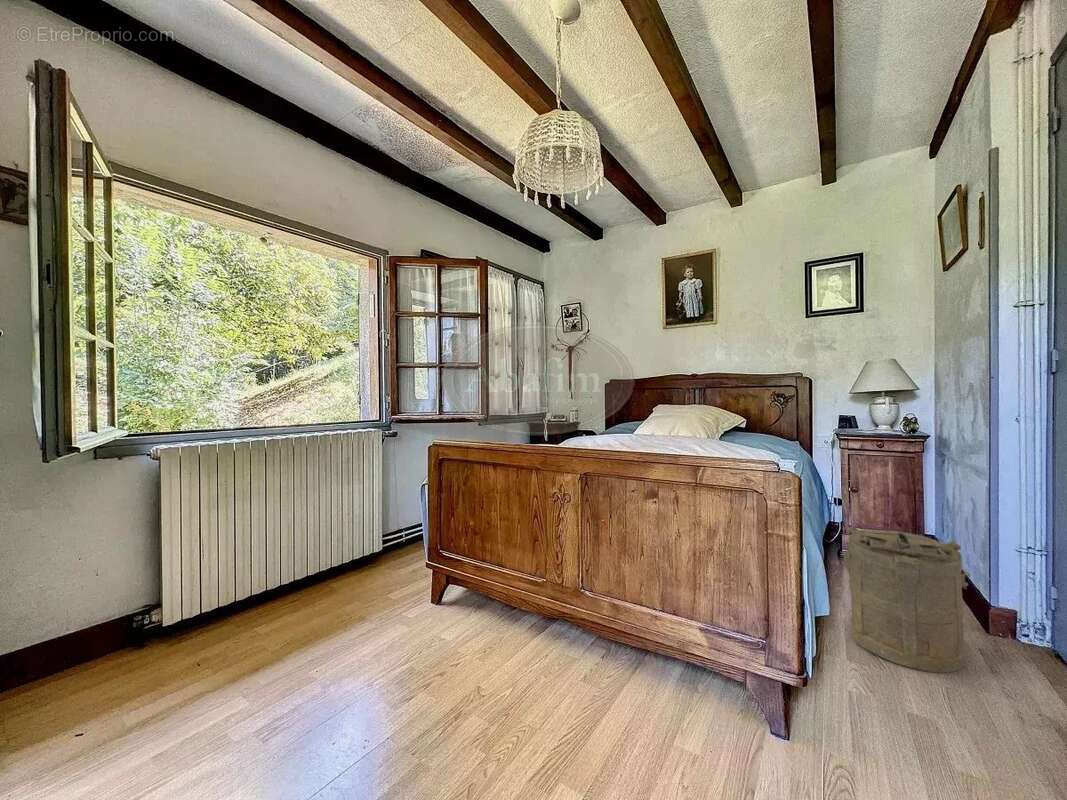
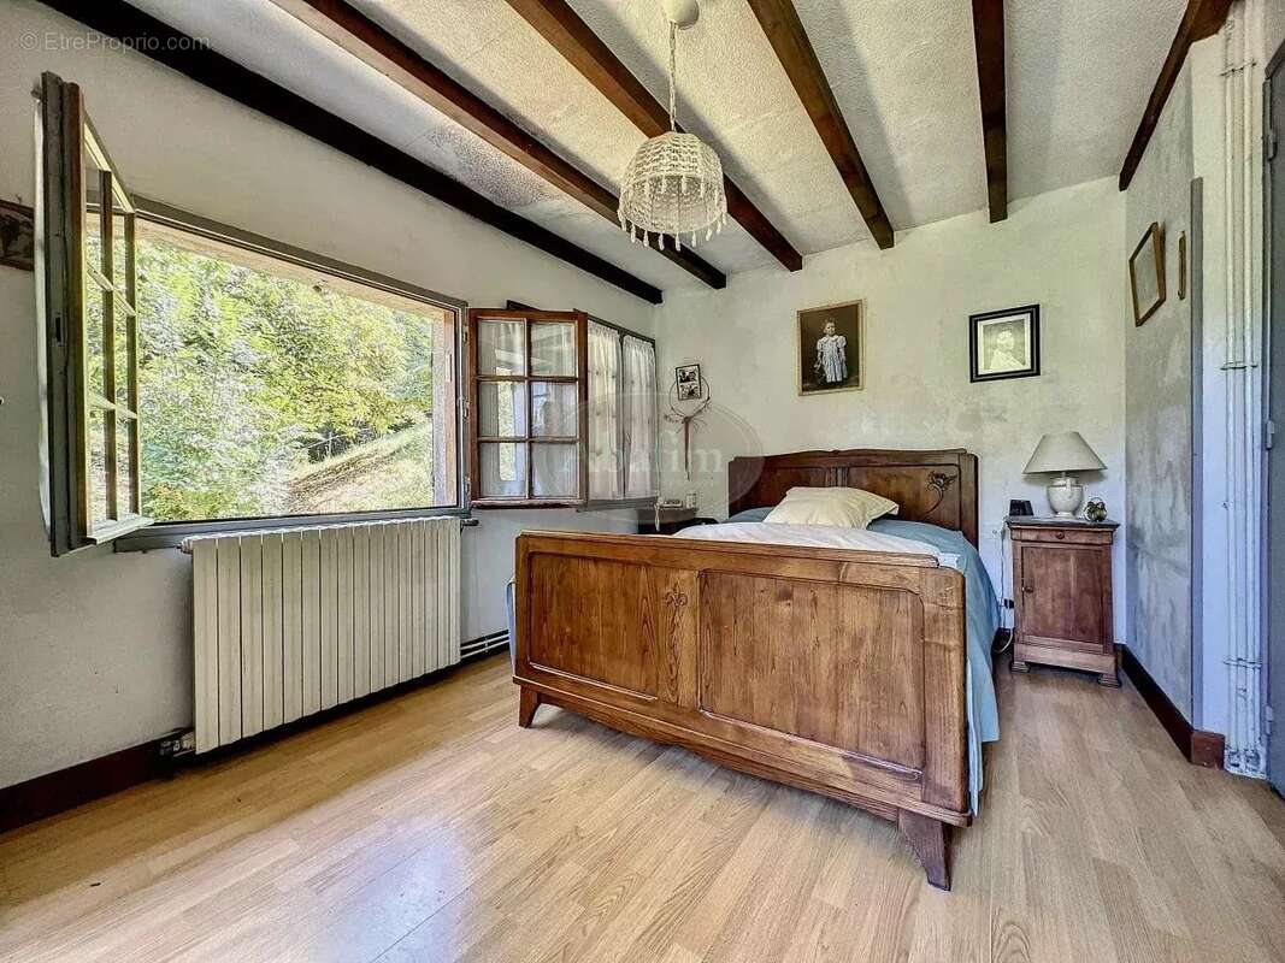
- laundry hamper (898, 587)
